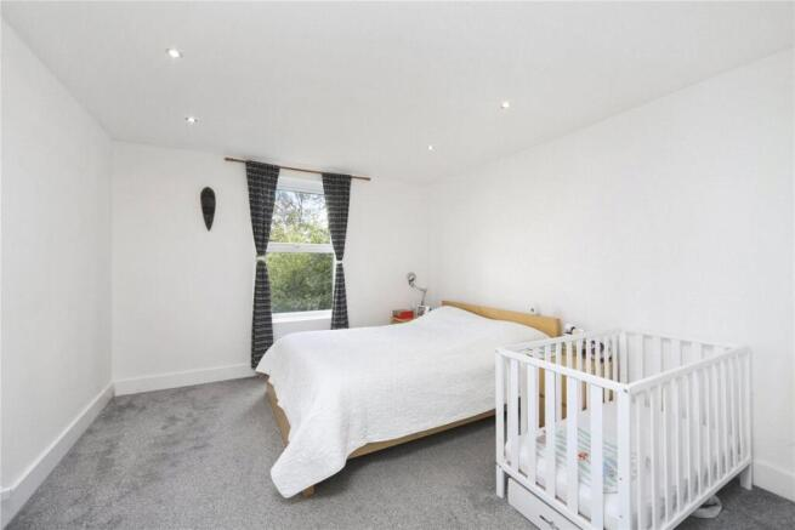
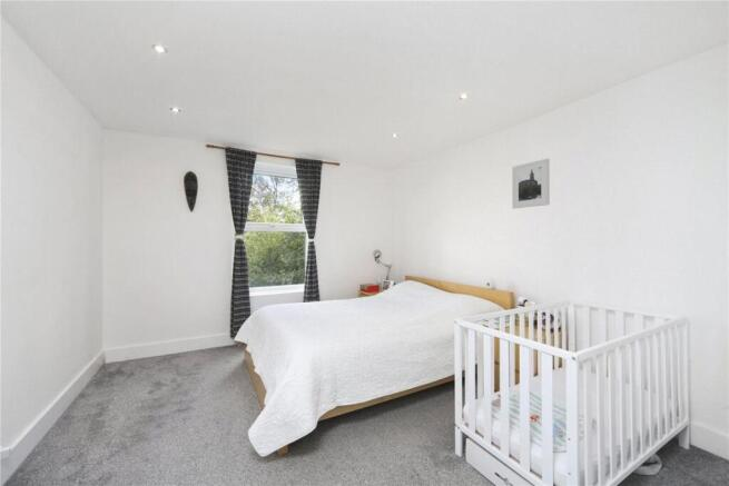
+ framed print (530, 185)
